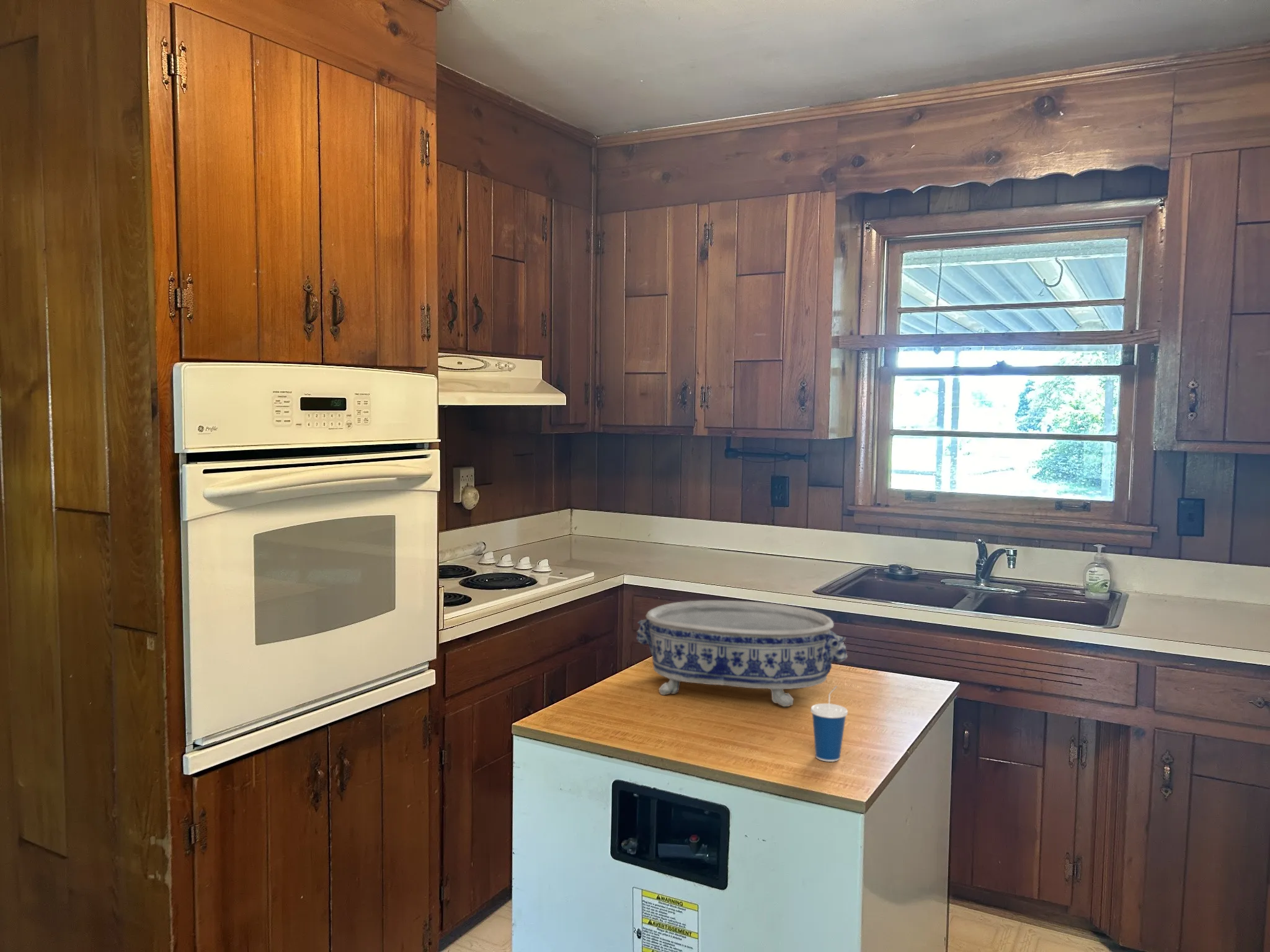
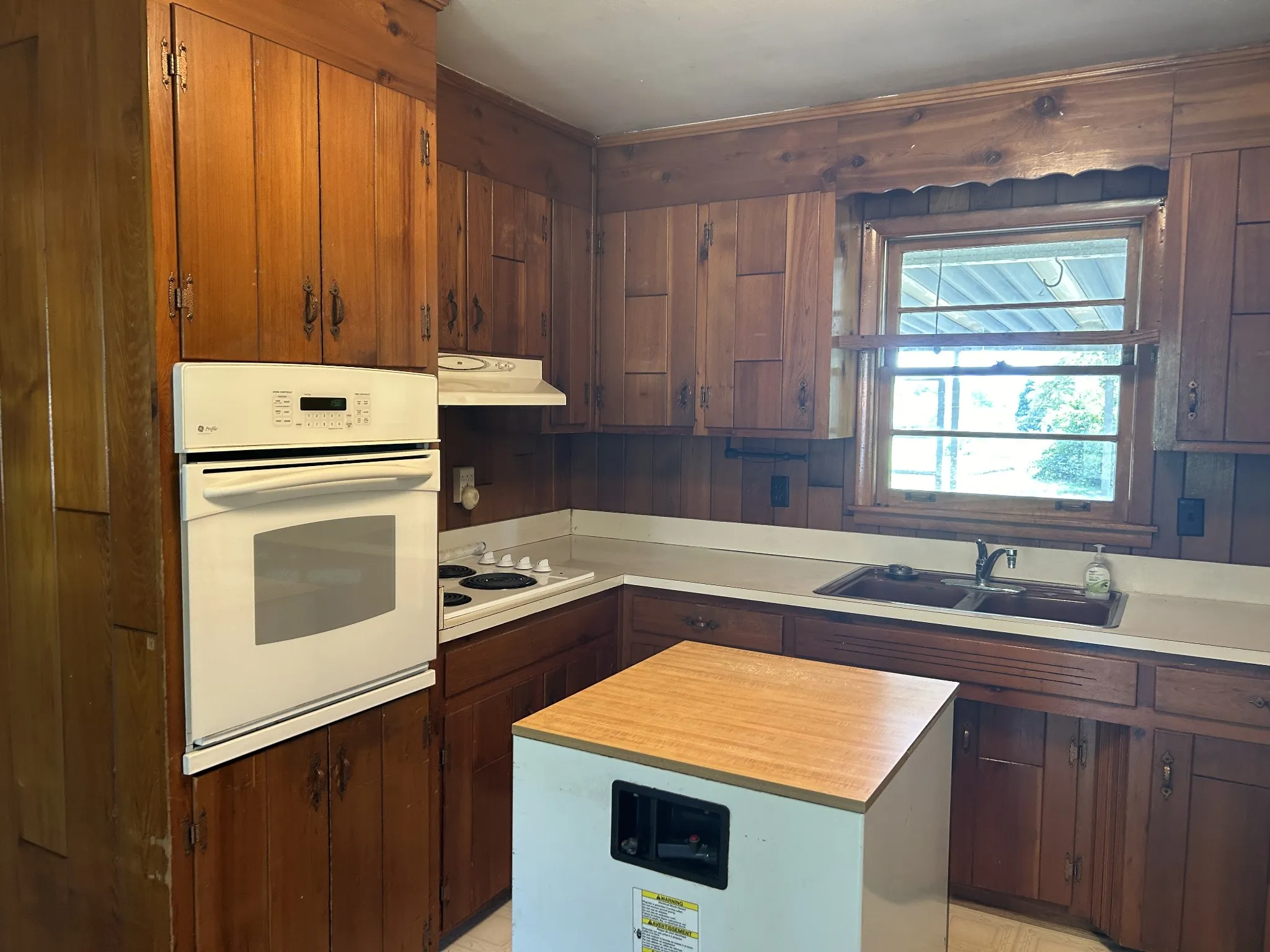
- decorative bowl (737, 650)
- cup (828, 720)
